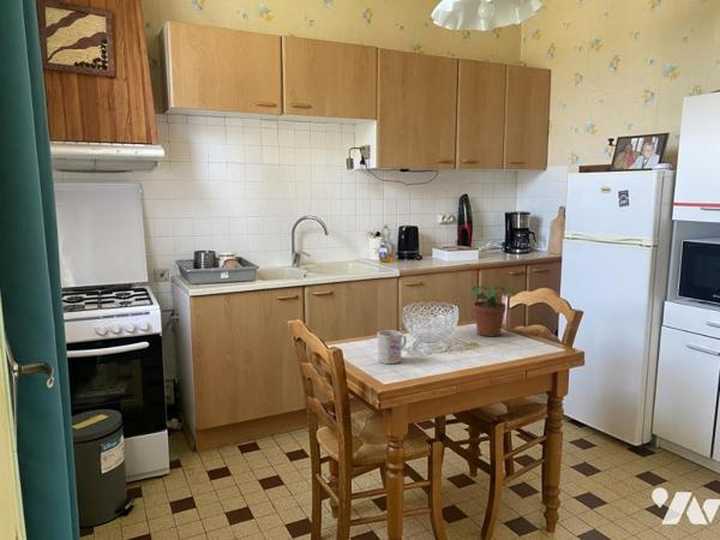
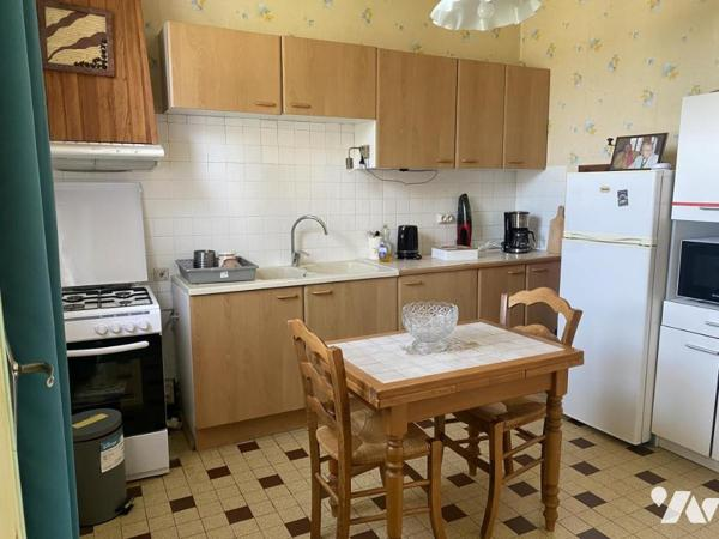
- mug (392, 346)
- potted plant (490, 310)
